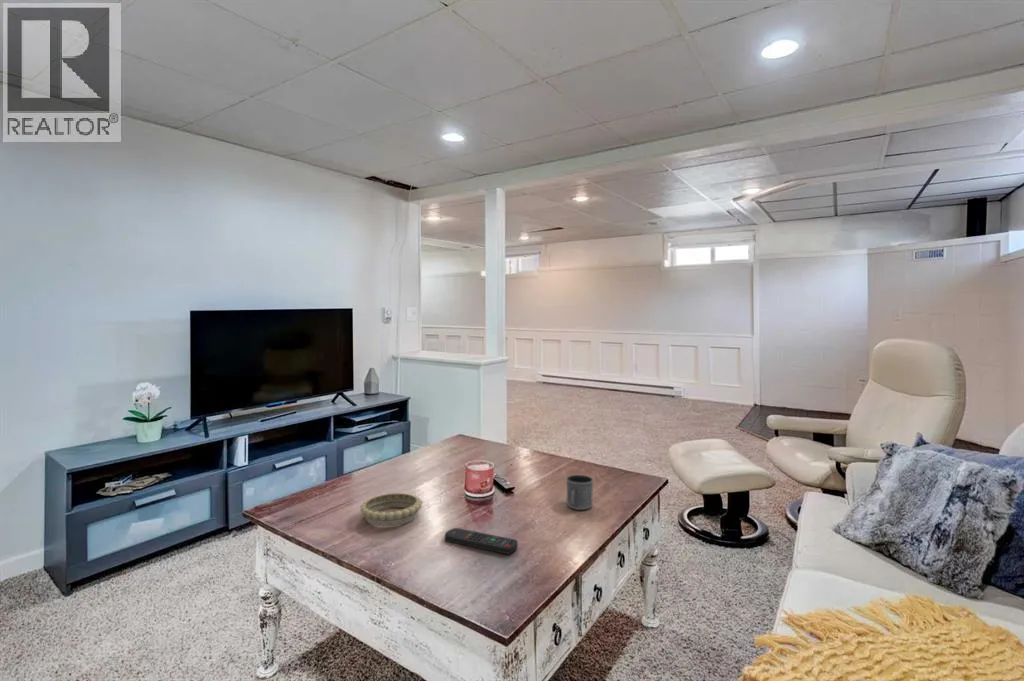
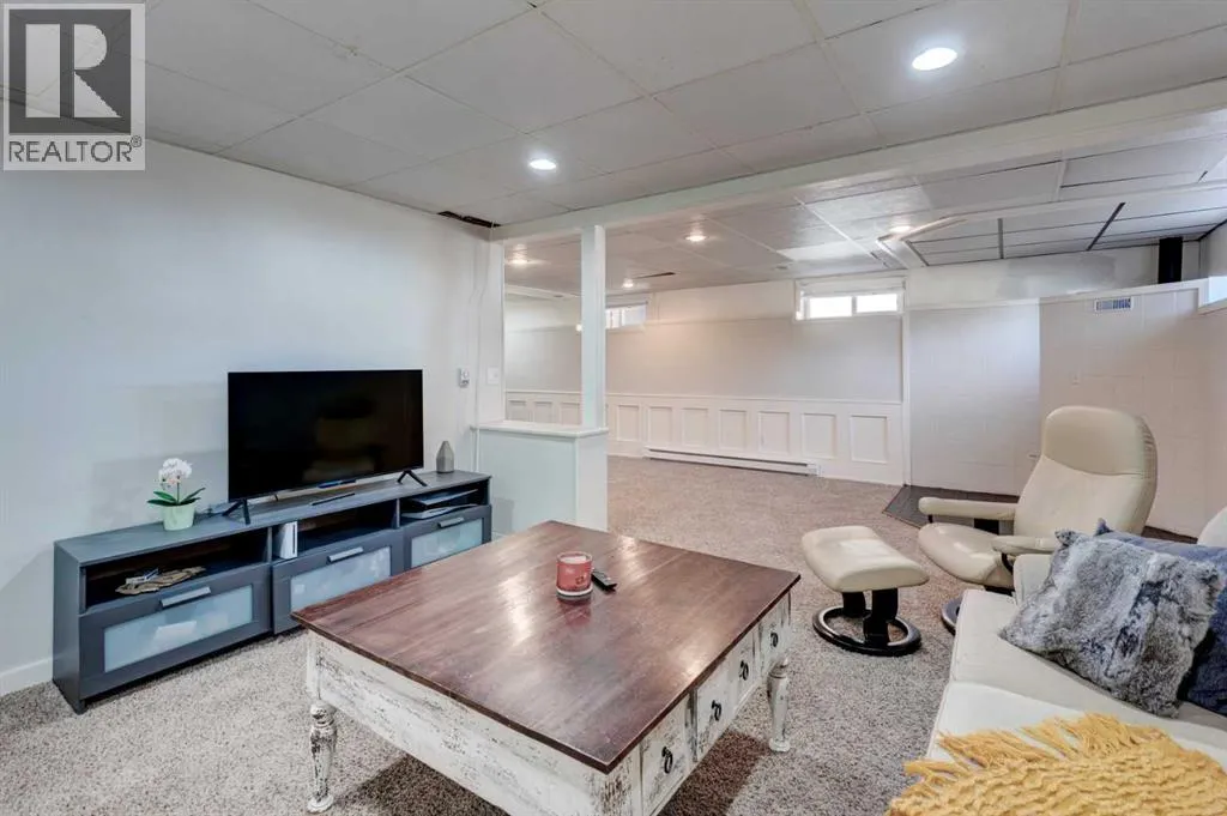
- decorative bowl (390, 507)
- mug (578, 493)
- remote control (480, 540)
